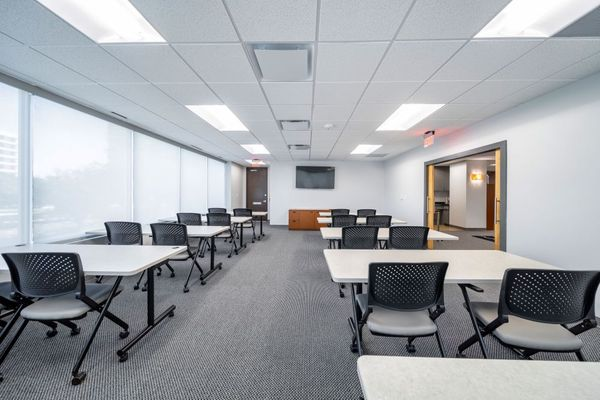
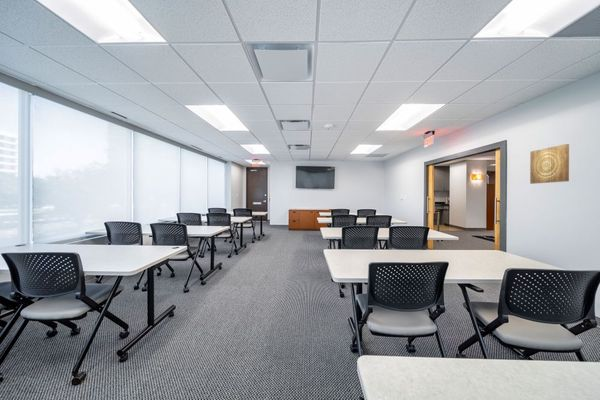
+ wall art (548, 165)
